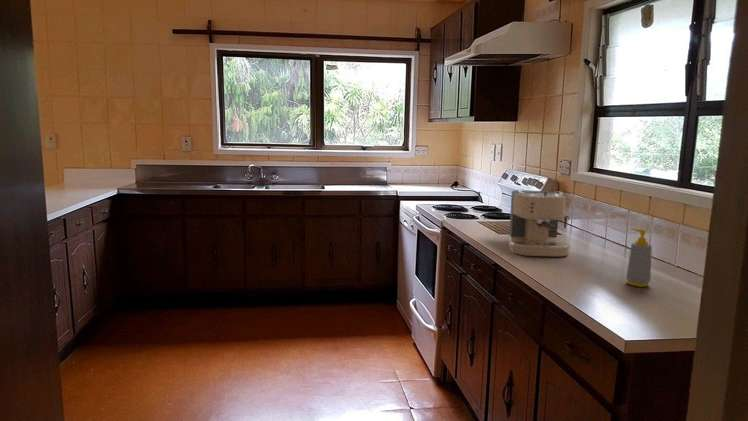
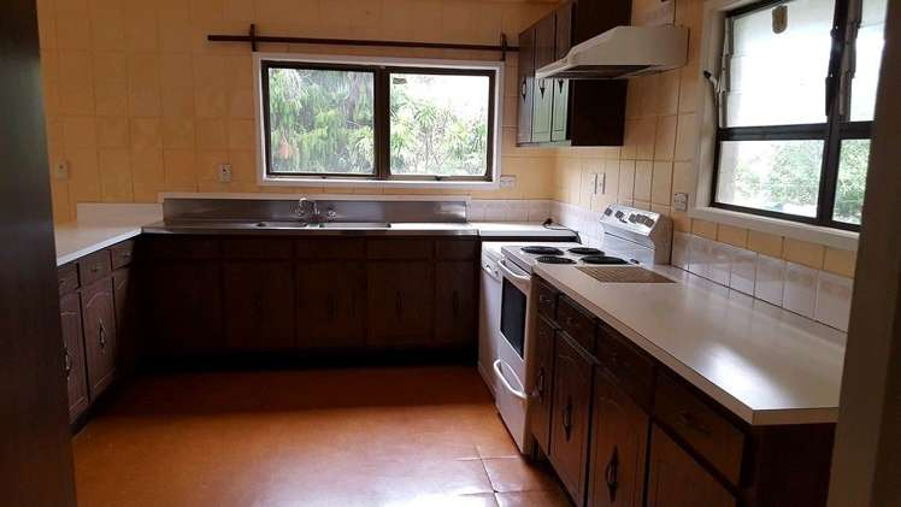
- soap bottle (640, 256)
- coffee maker (539, 221)
